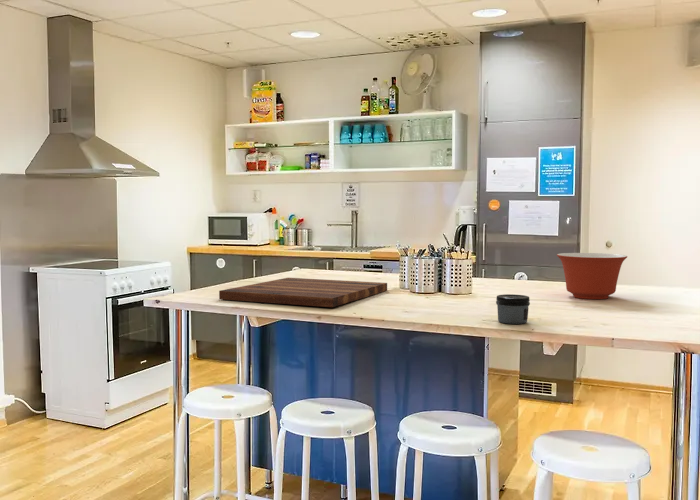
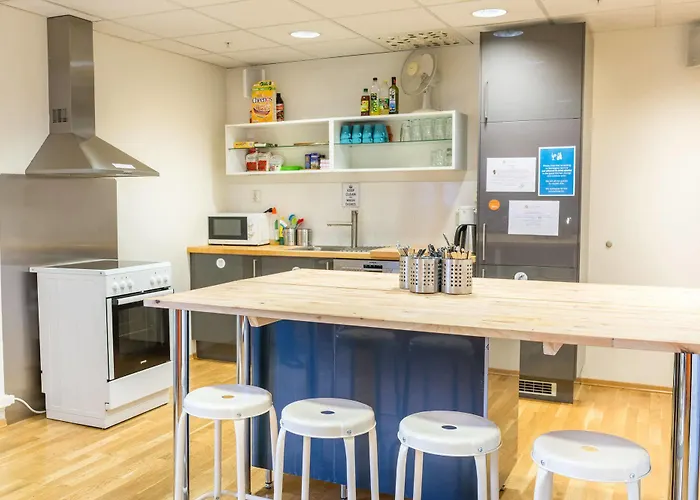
- cutting board (307, 290)
- jar (512, 309)
- mixing bowl (591, 276)
